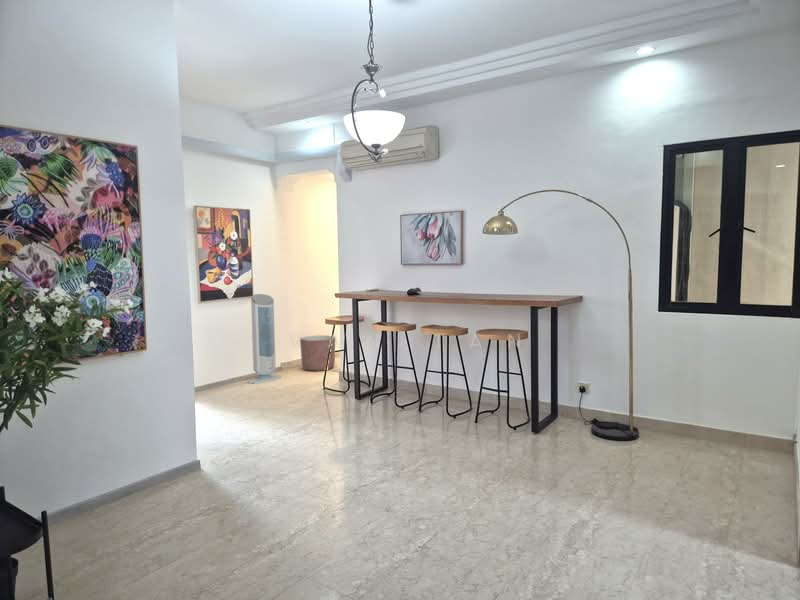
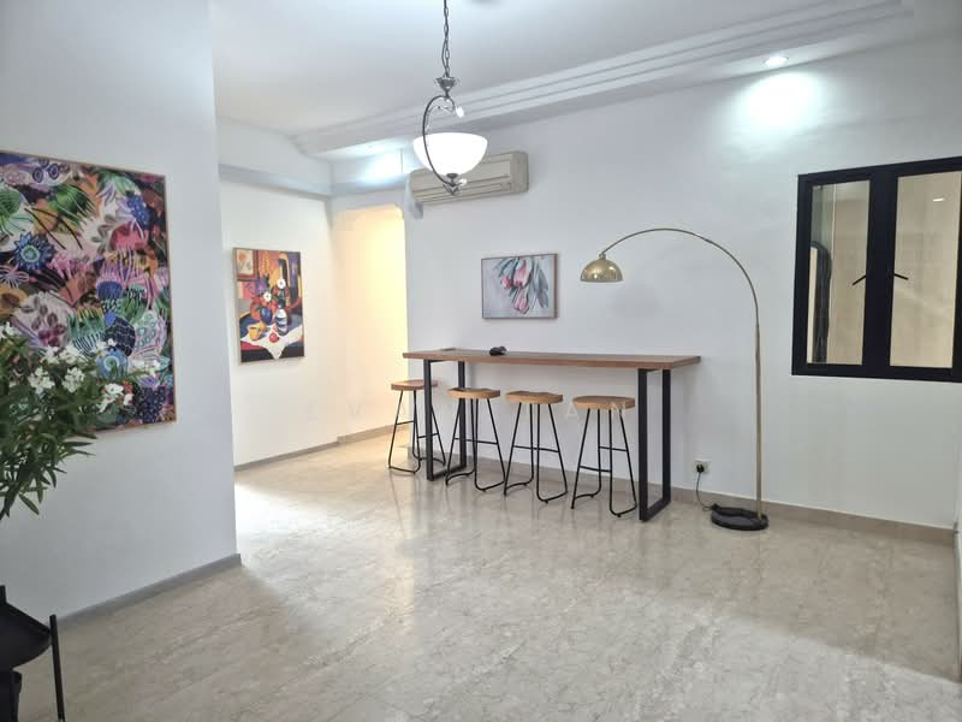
- planter (318, 353)
- air purifier (263, 337)
